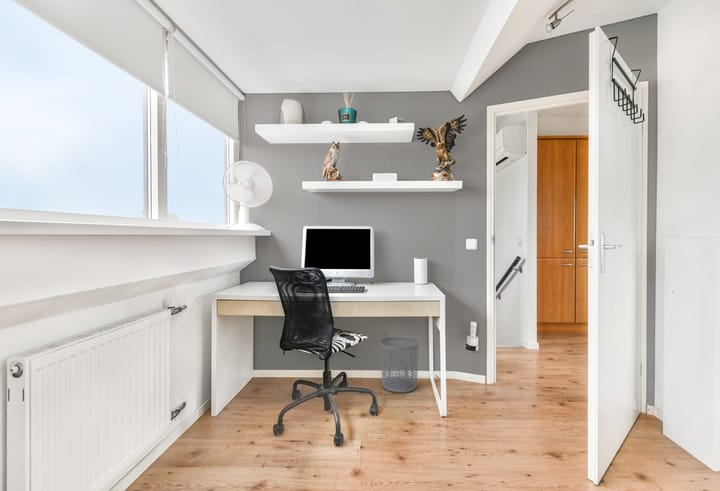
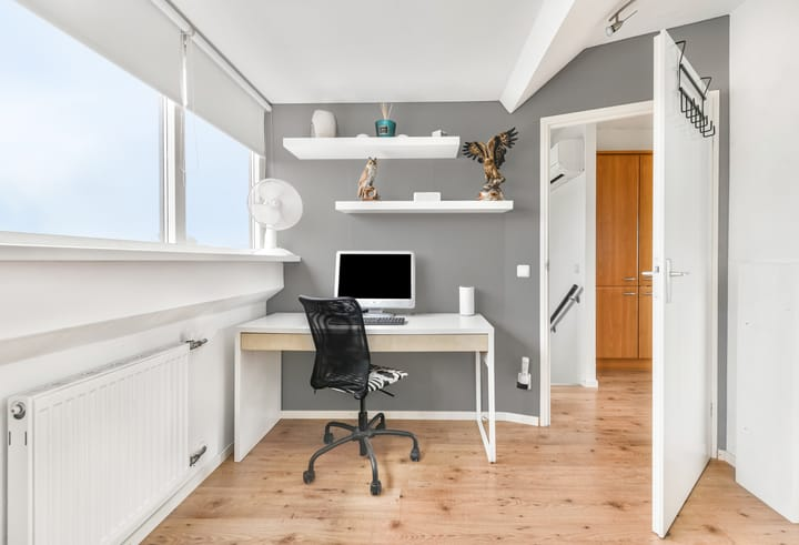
- waste bin (399, 364)
